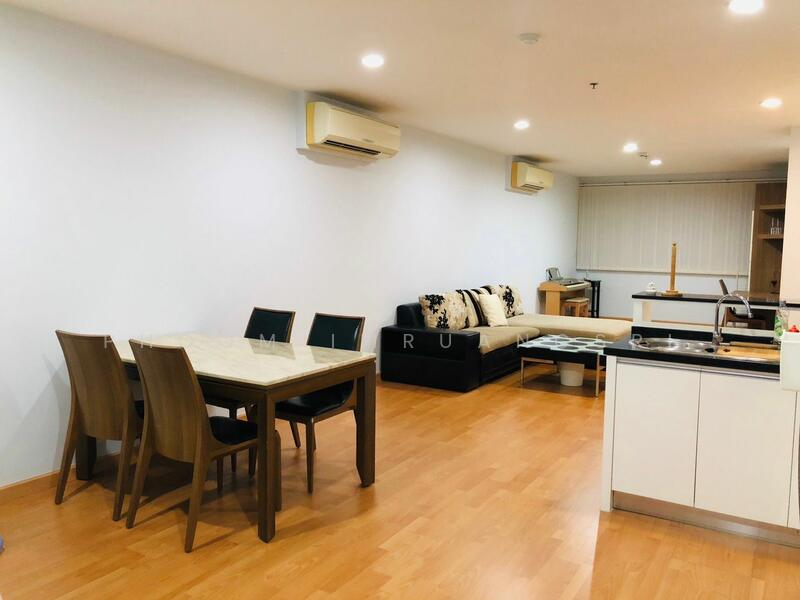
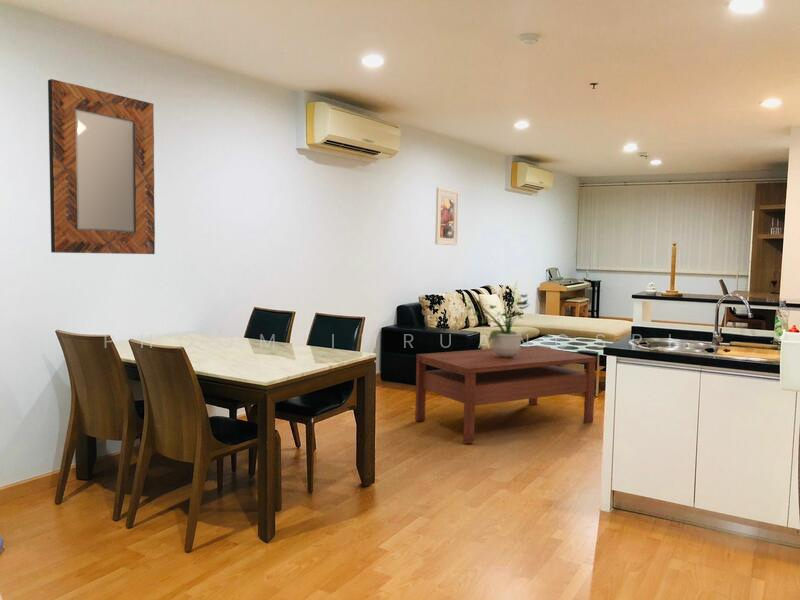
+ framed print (447, 217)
+ coffee table (505, 388)
+ potted plant (497, 317)
+ home mirror (105, 173)
